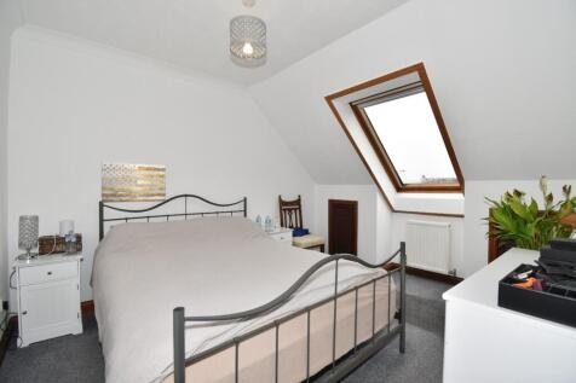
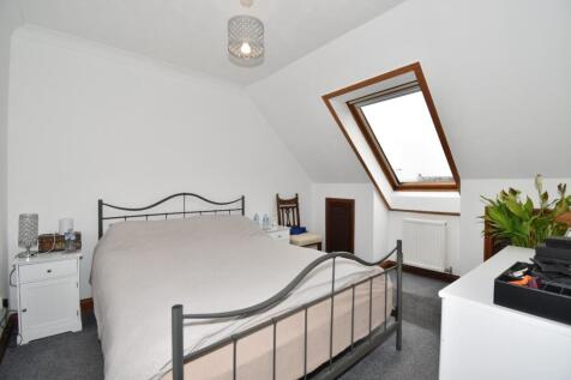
- wall art (134, 182)
